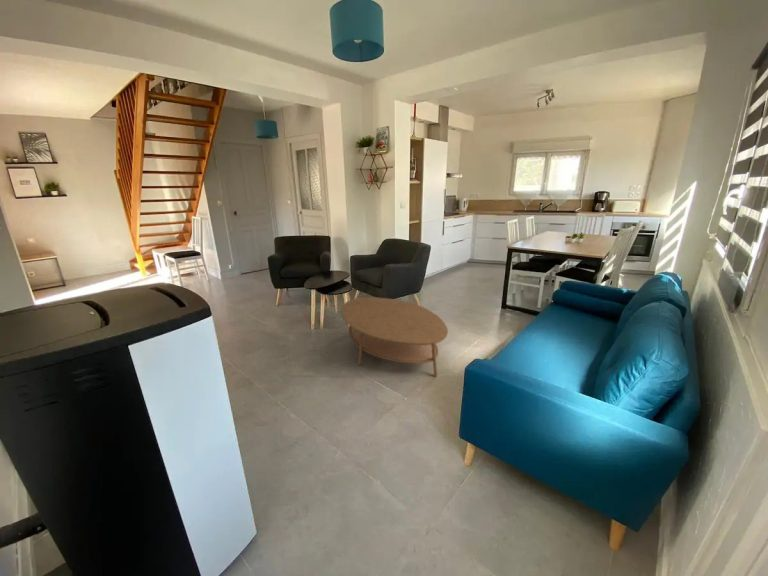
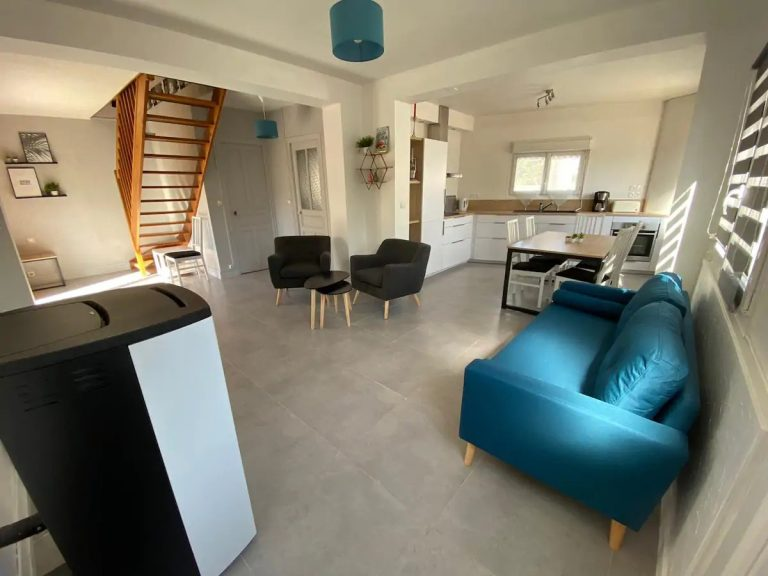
- coffee table (390, 333)
